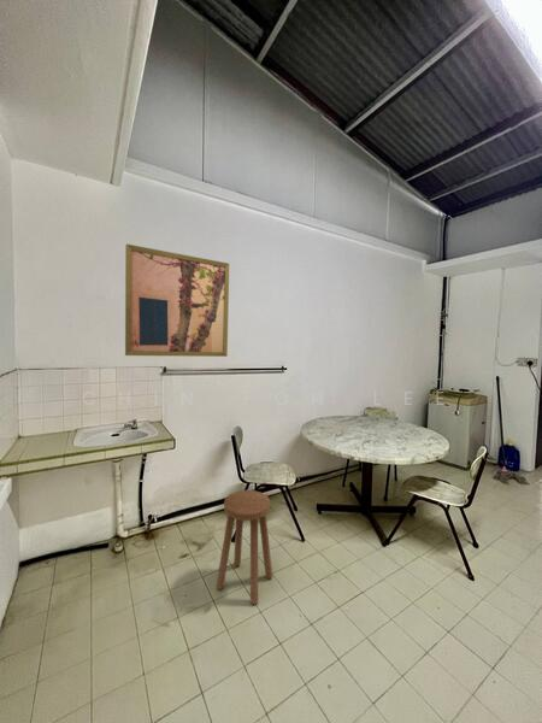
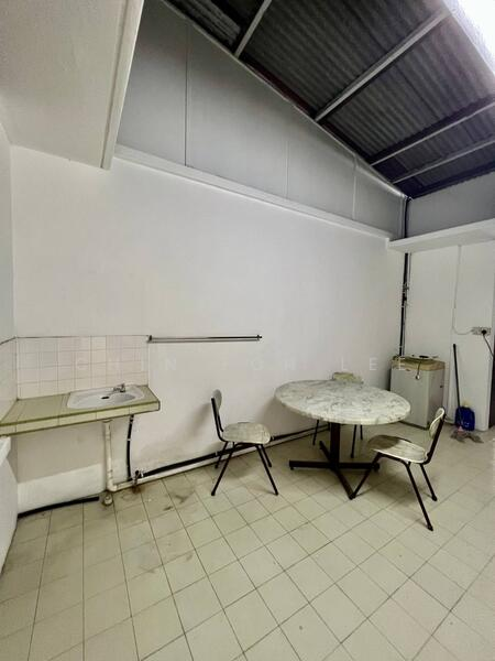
- wall art (181, 305)
- stool (241, 542)
